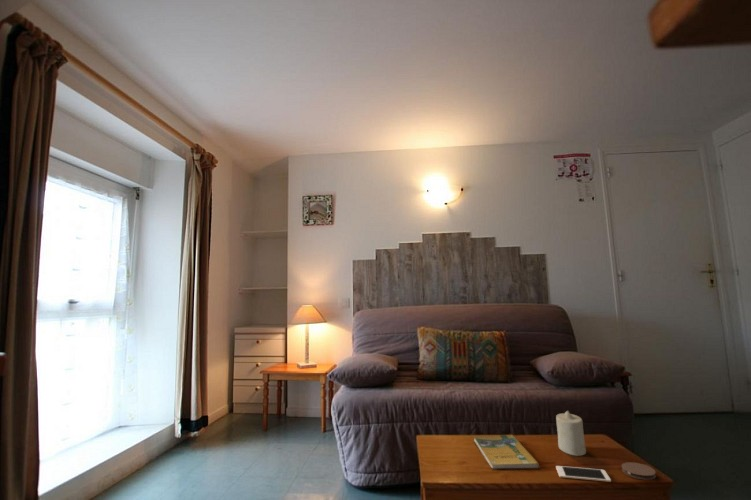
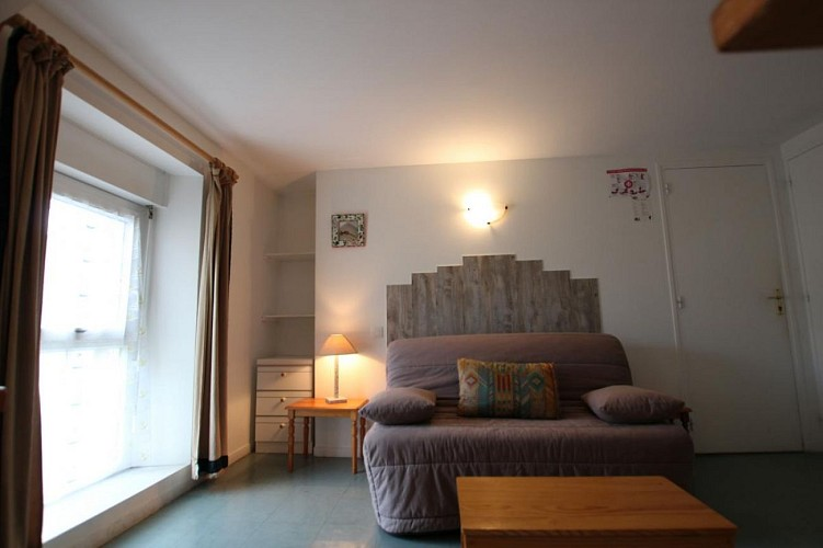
- booklet (503, 450)
- cell phone (582, 473)
- coaster (638, 470)
- candle (570, 430)
